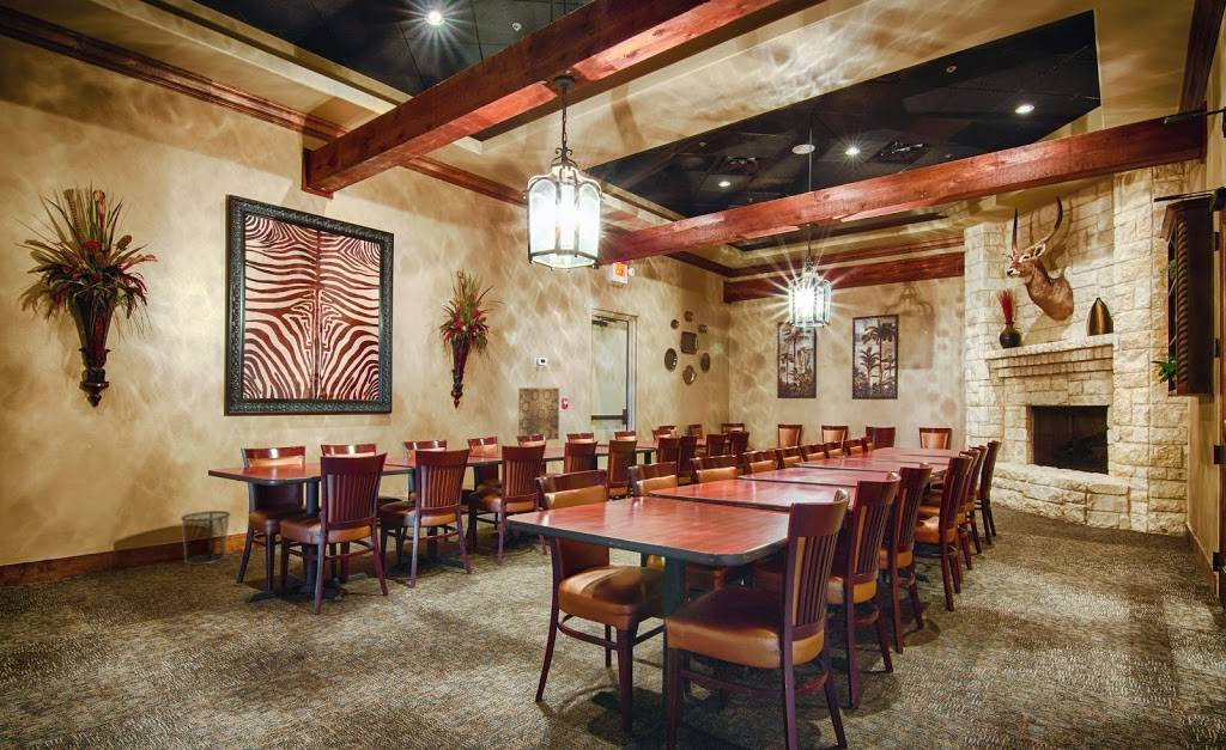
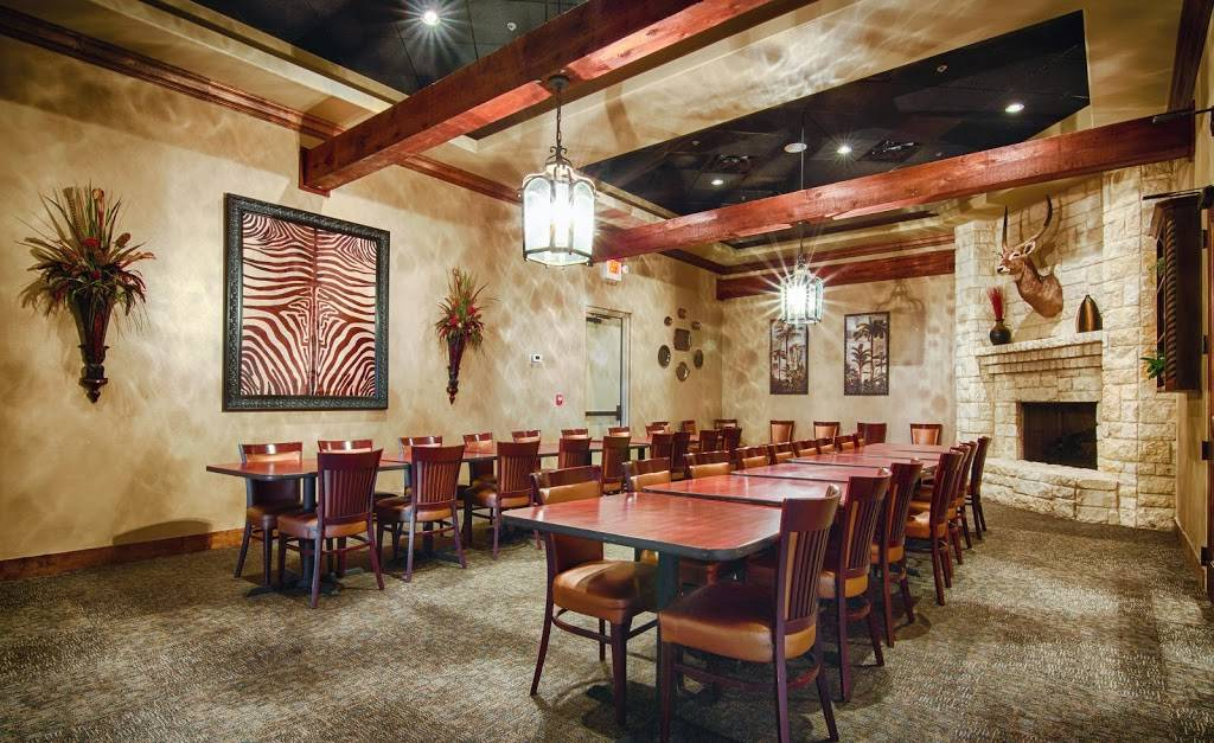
- waste bin (206, 537)
- wall art (539, 414)
